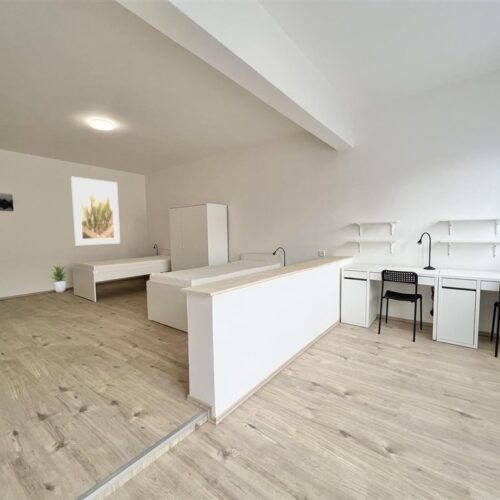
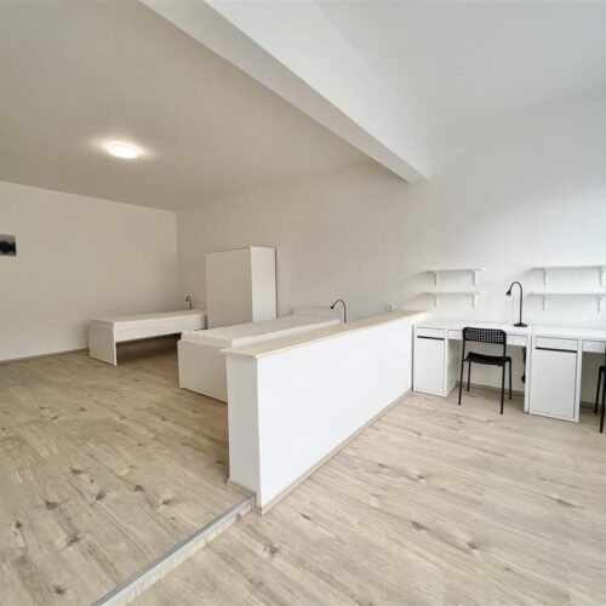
- potted plant (59, 277)
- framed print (97, 212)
